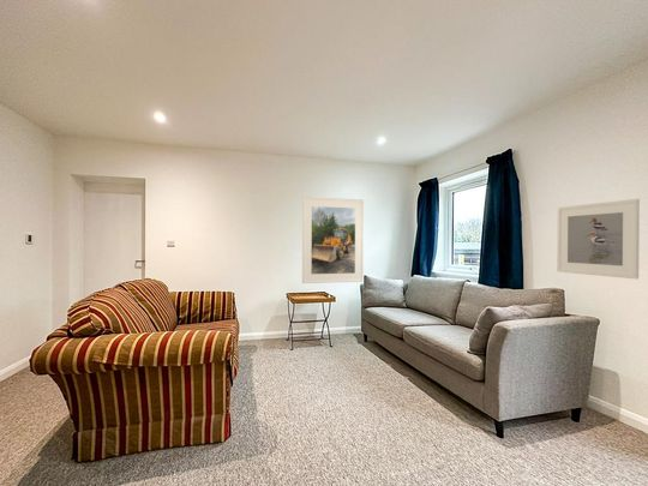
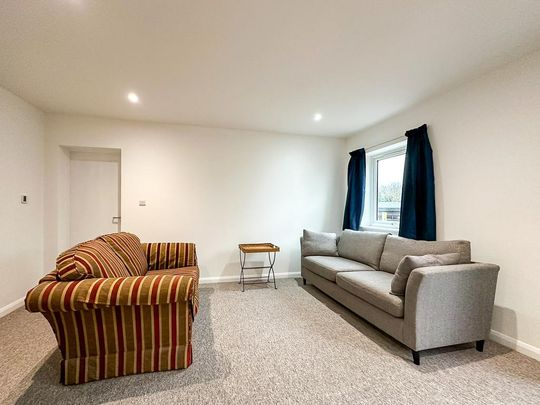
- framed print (334, 240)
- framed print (593, 239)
